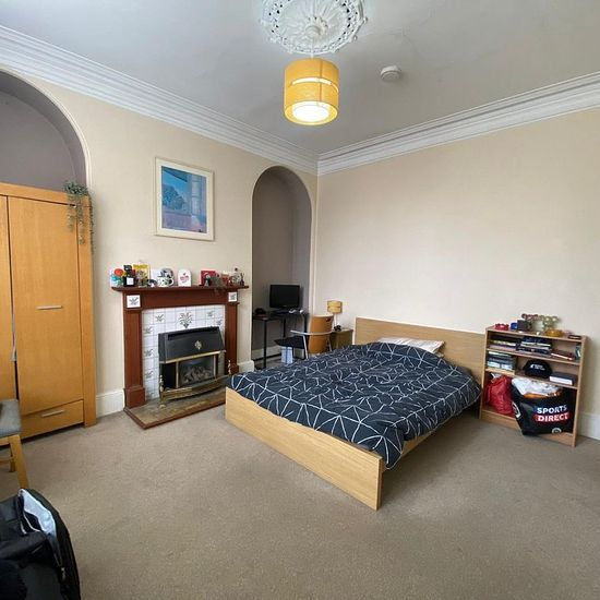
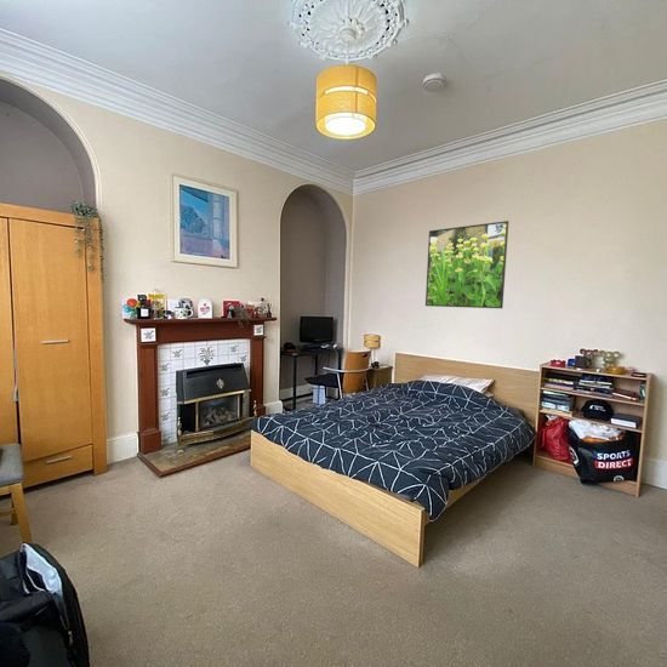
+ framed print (463, 267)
